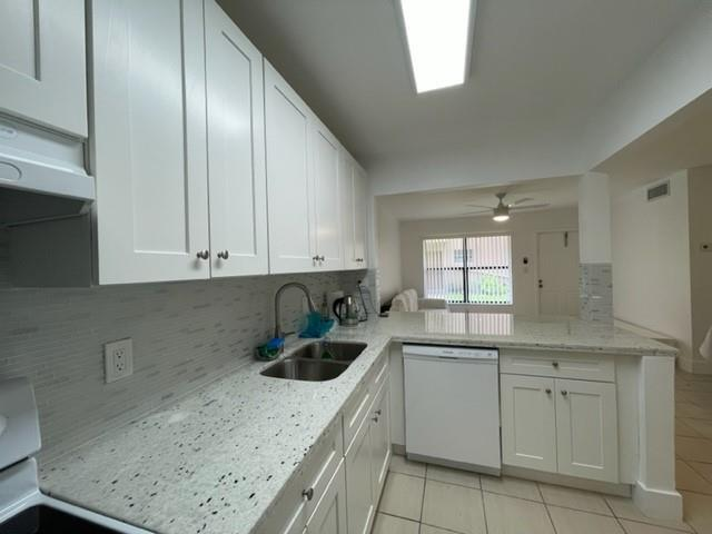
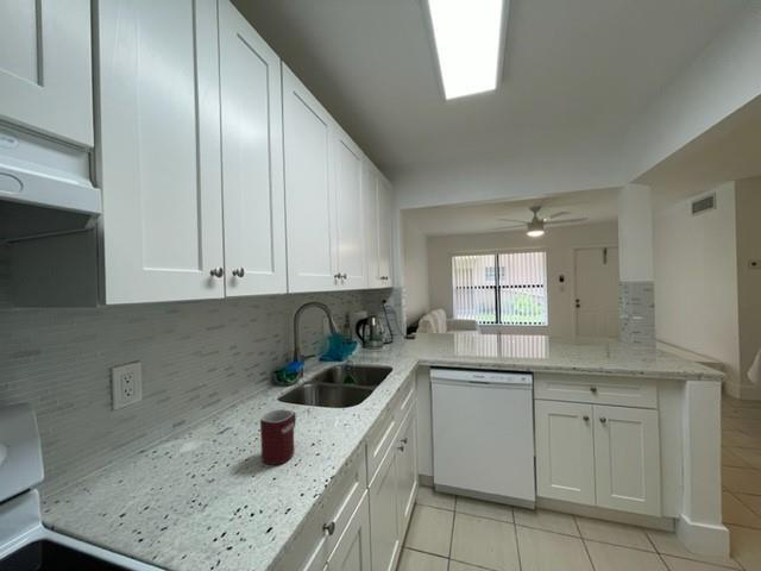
+ mug (282, 432)
